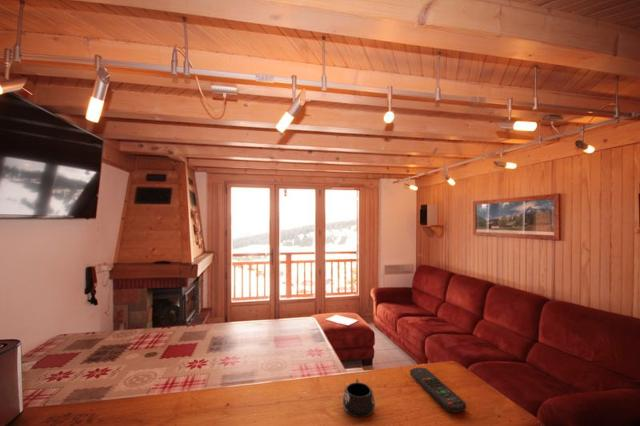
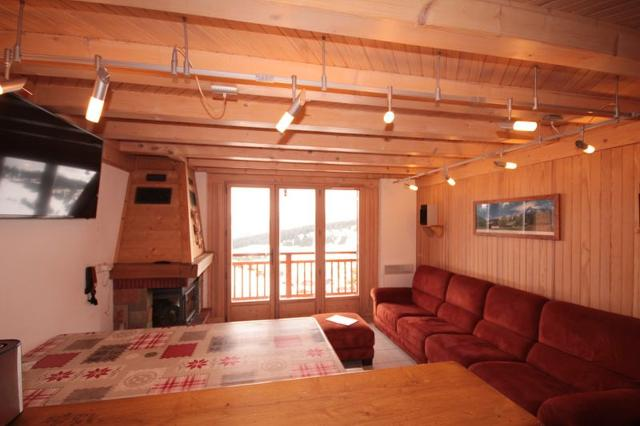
- mug (358, 396)
- remote control (435, 387)
